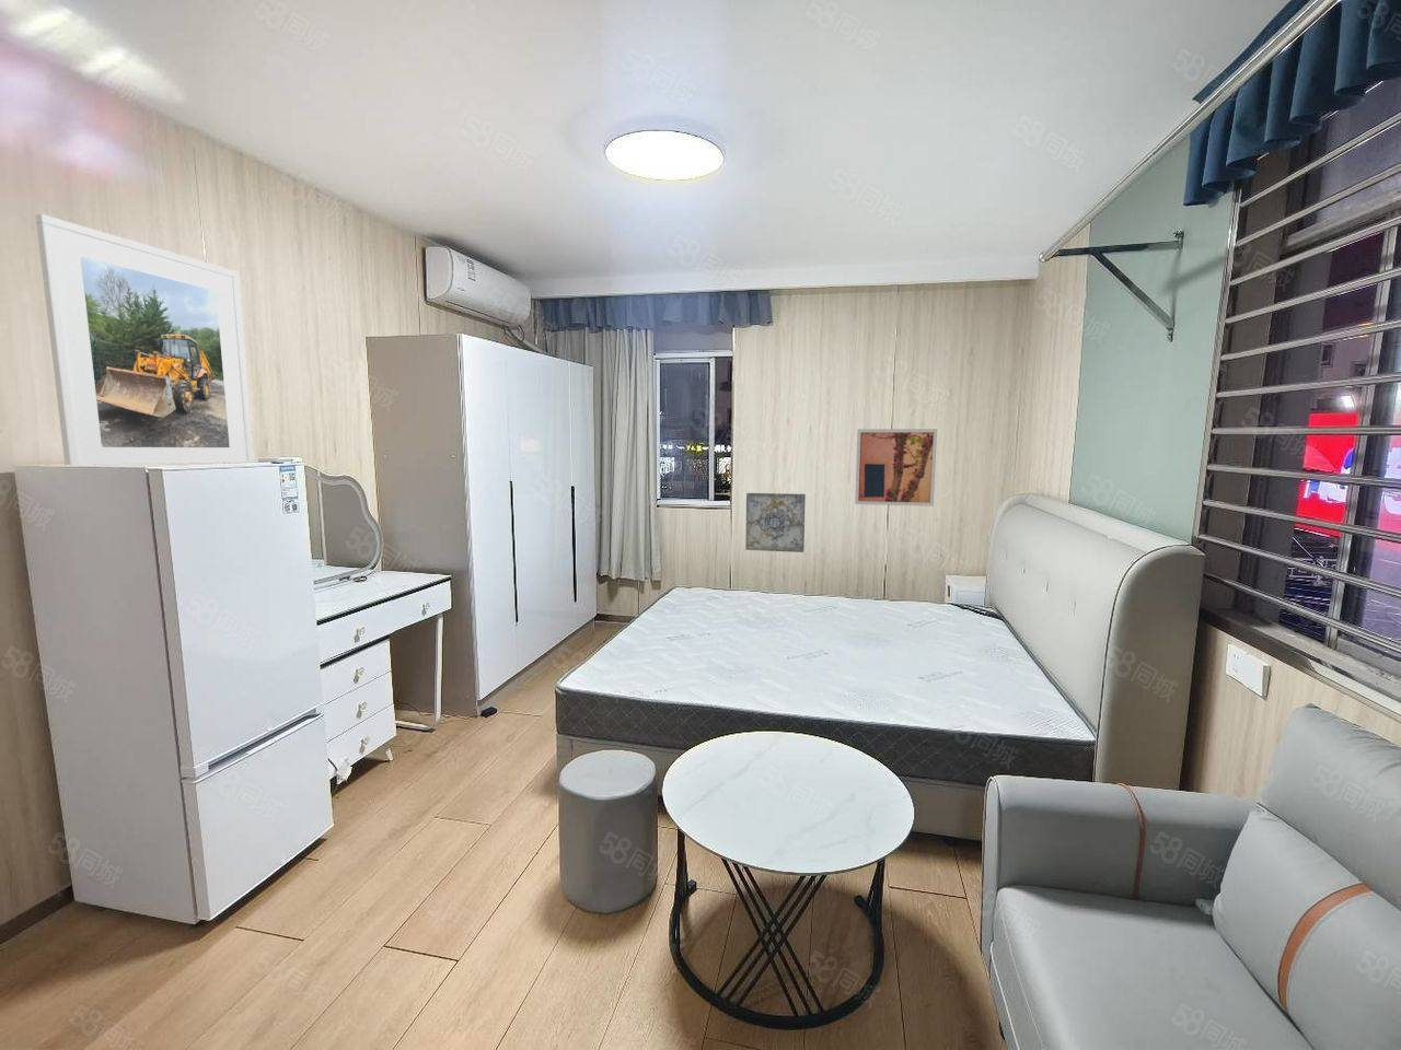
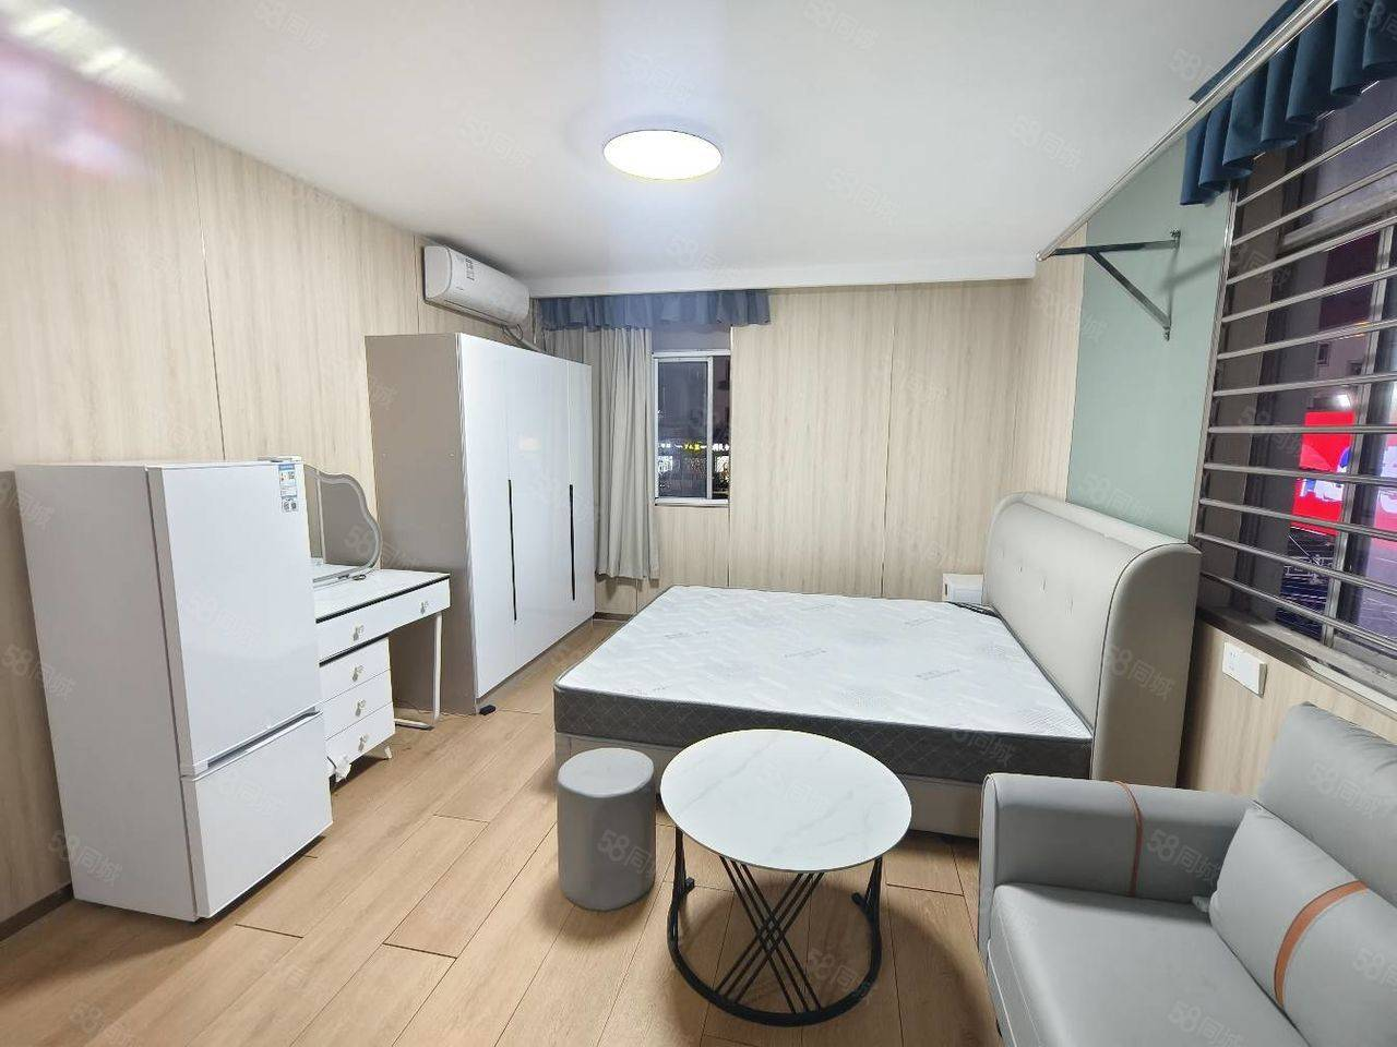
- wall art (895, 467)
- wall art (774, 522)
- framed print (162, 362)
